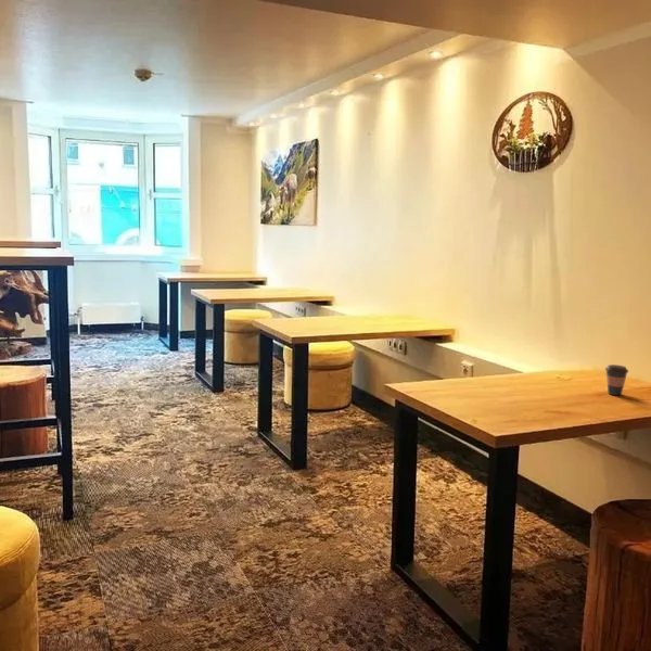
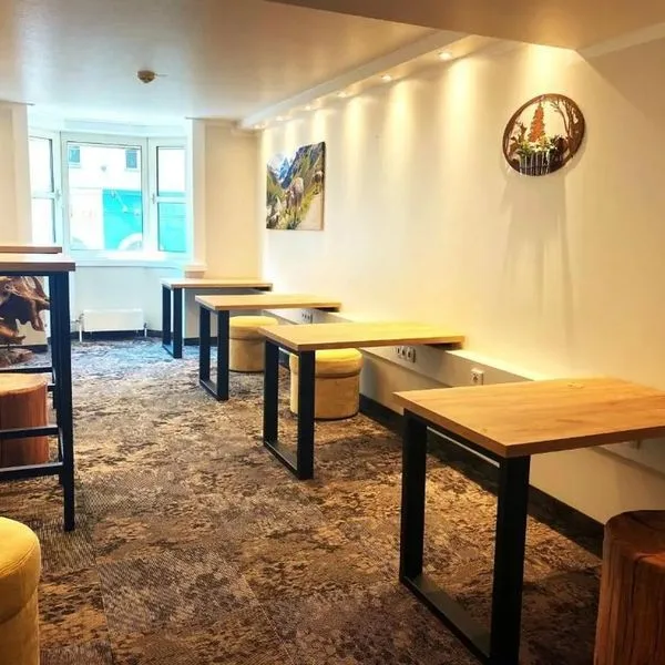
- coffee cup (615, 380)
